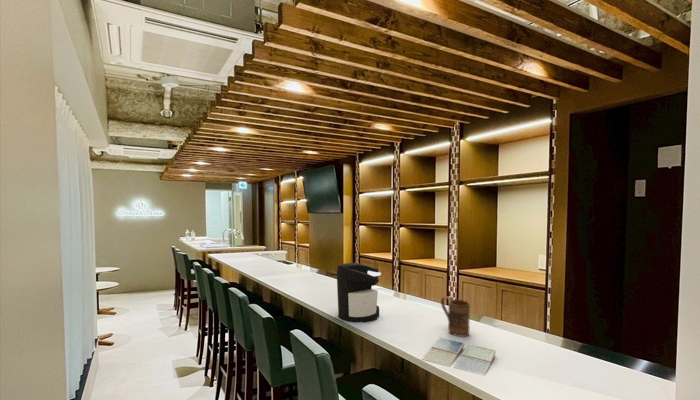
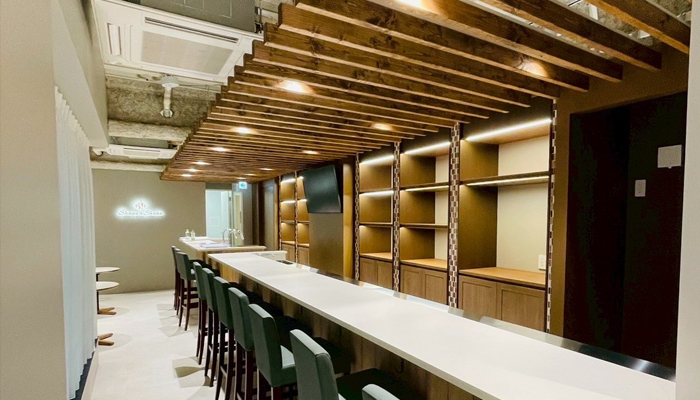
- coffee maker (360, 289)
- drink coaster (460, 356)
- mug (454, 315)
